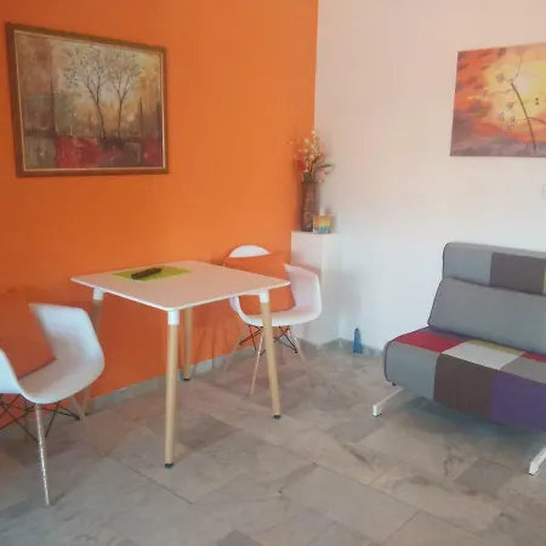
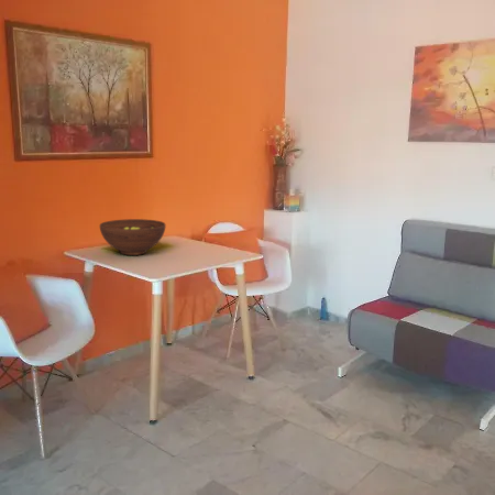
+ fruit bowl (133, 238)
